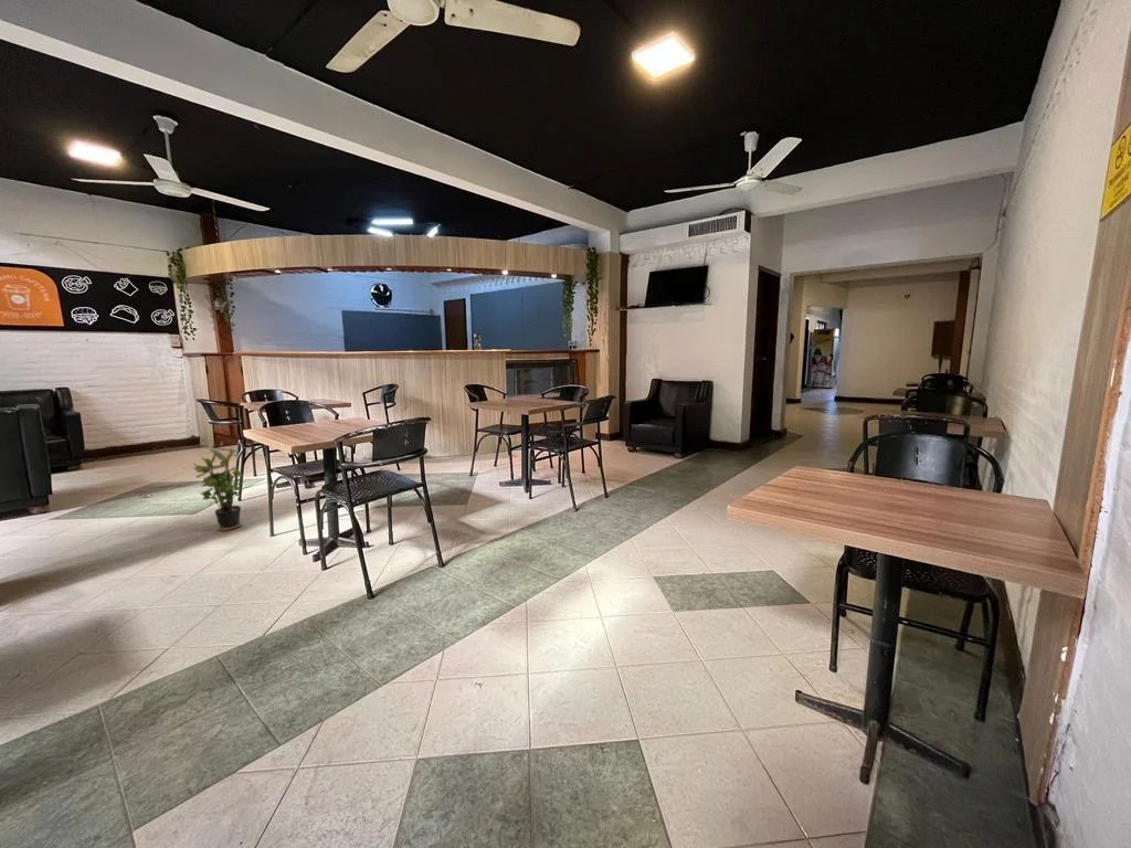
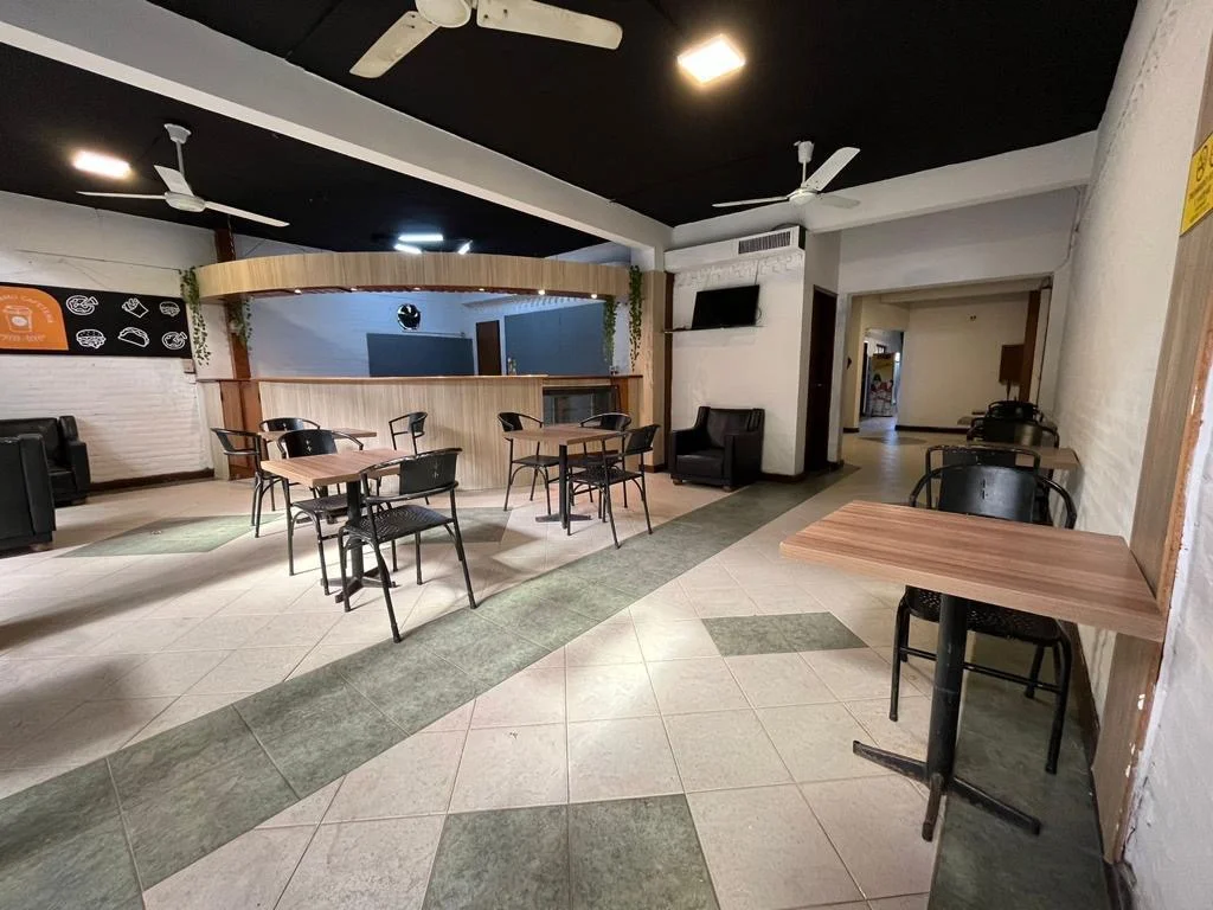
- potted plant (221, 489)
